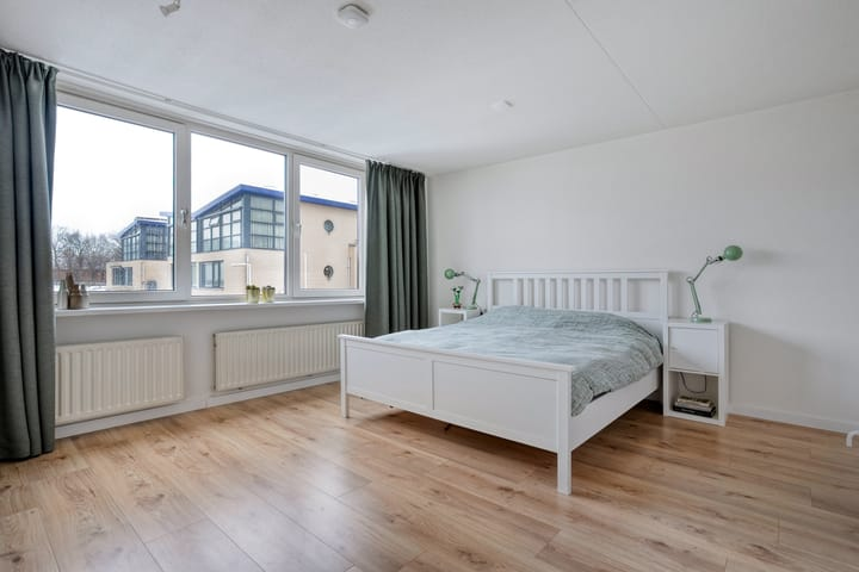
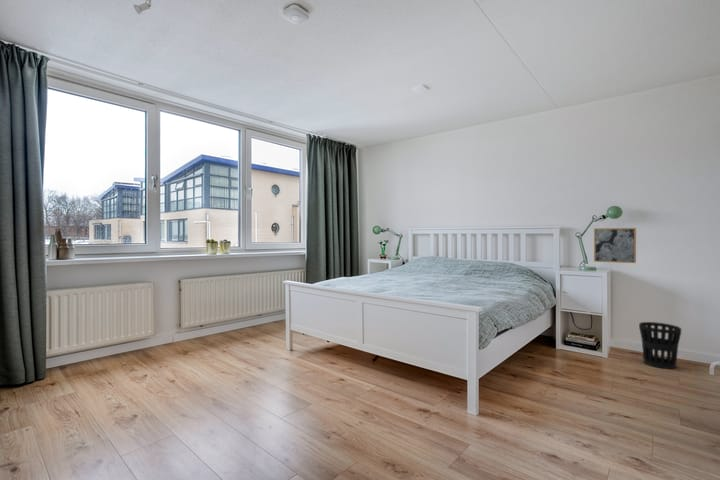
+ wall art (614, 245)
+ wastebasket (659, 345)
